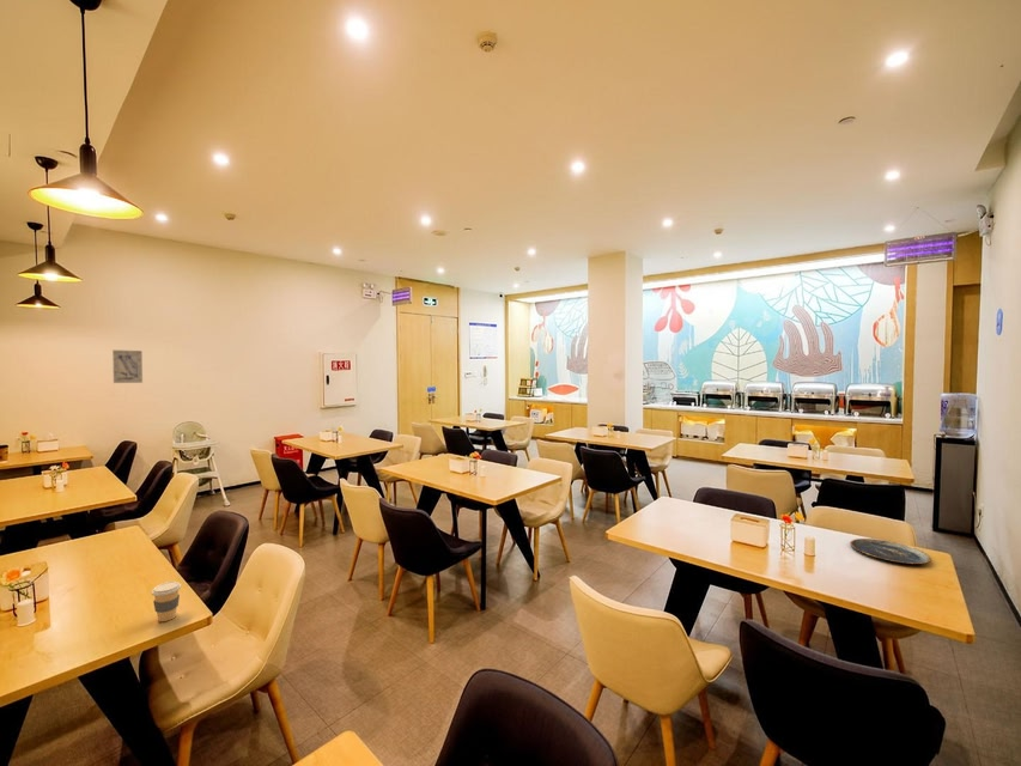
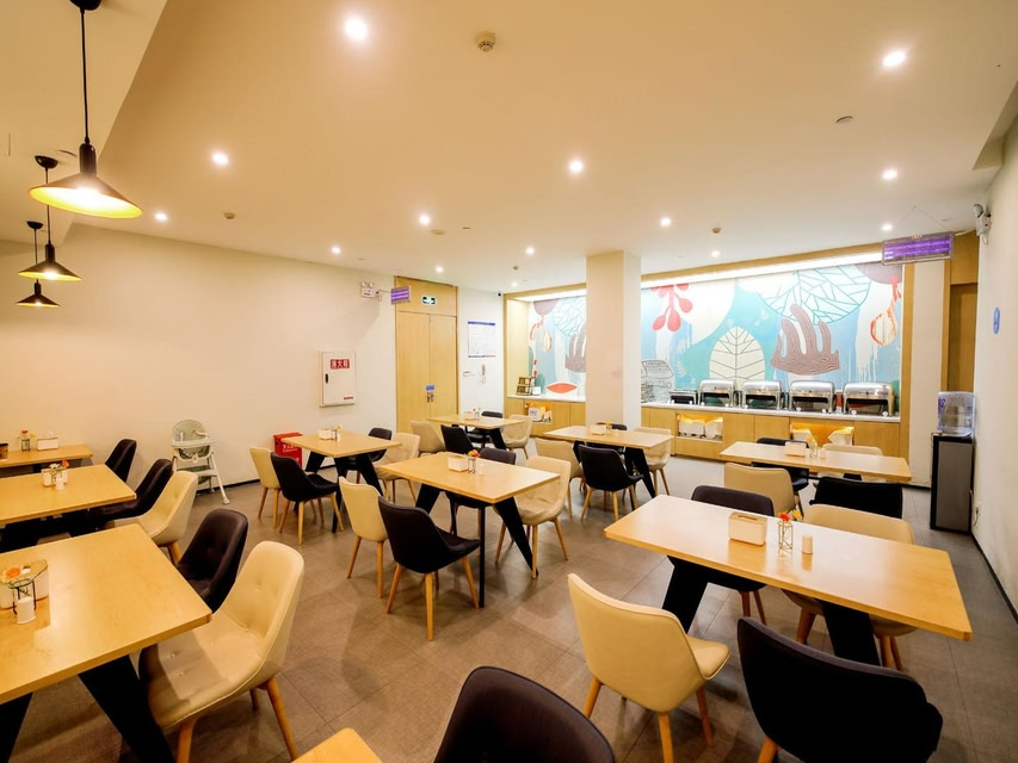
- plate (888, 551)
- coffee cup (166, 601)
- wall art (127, 366)
